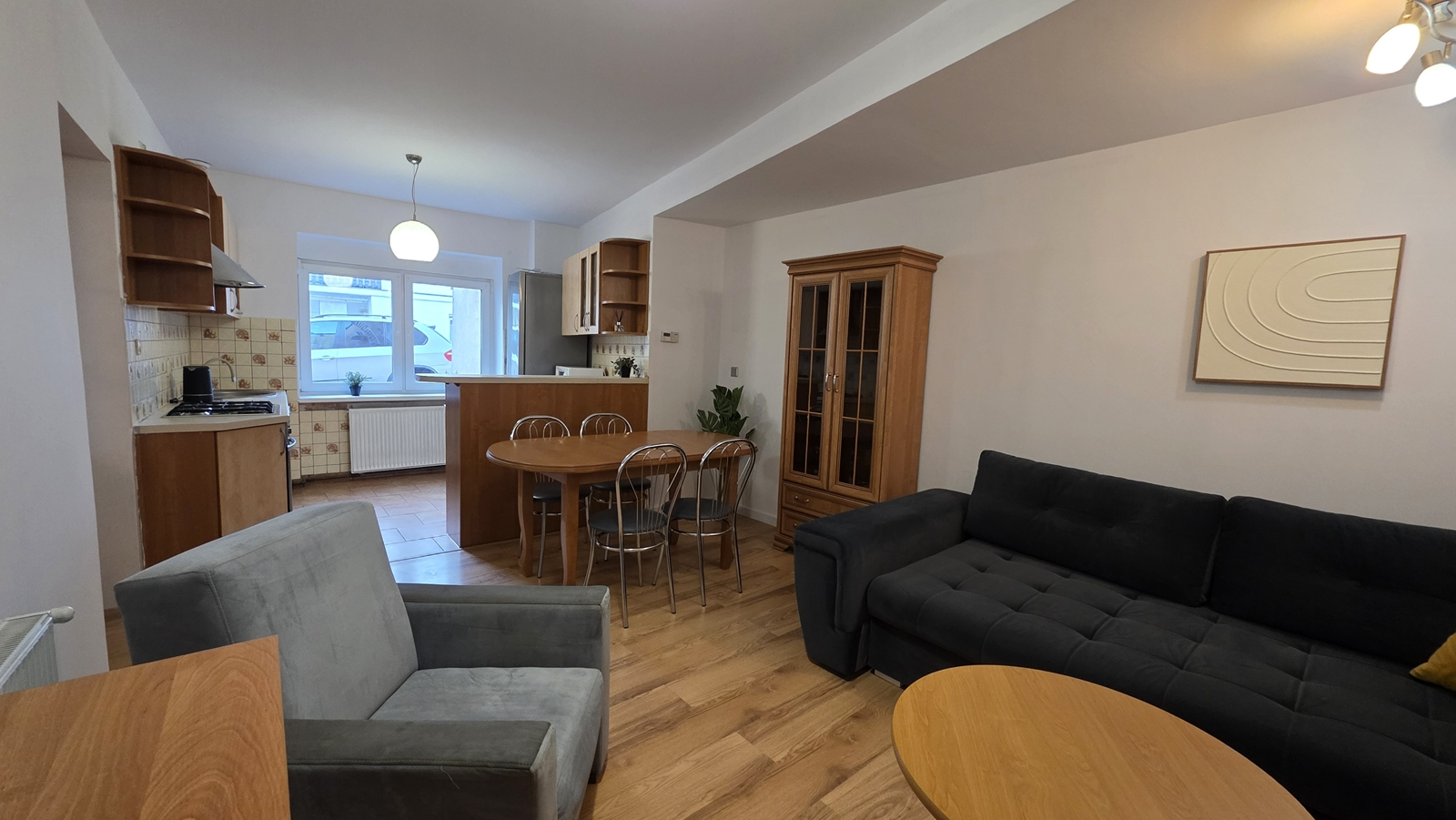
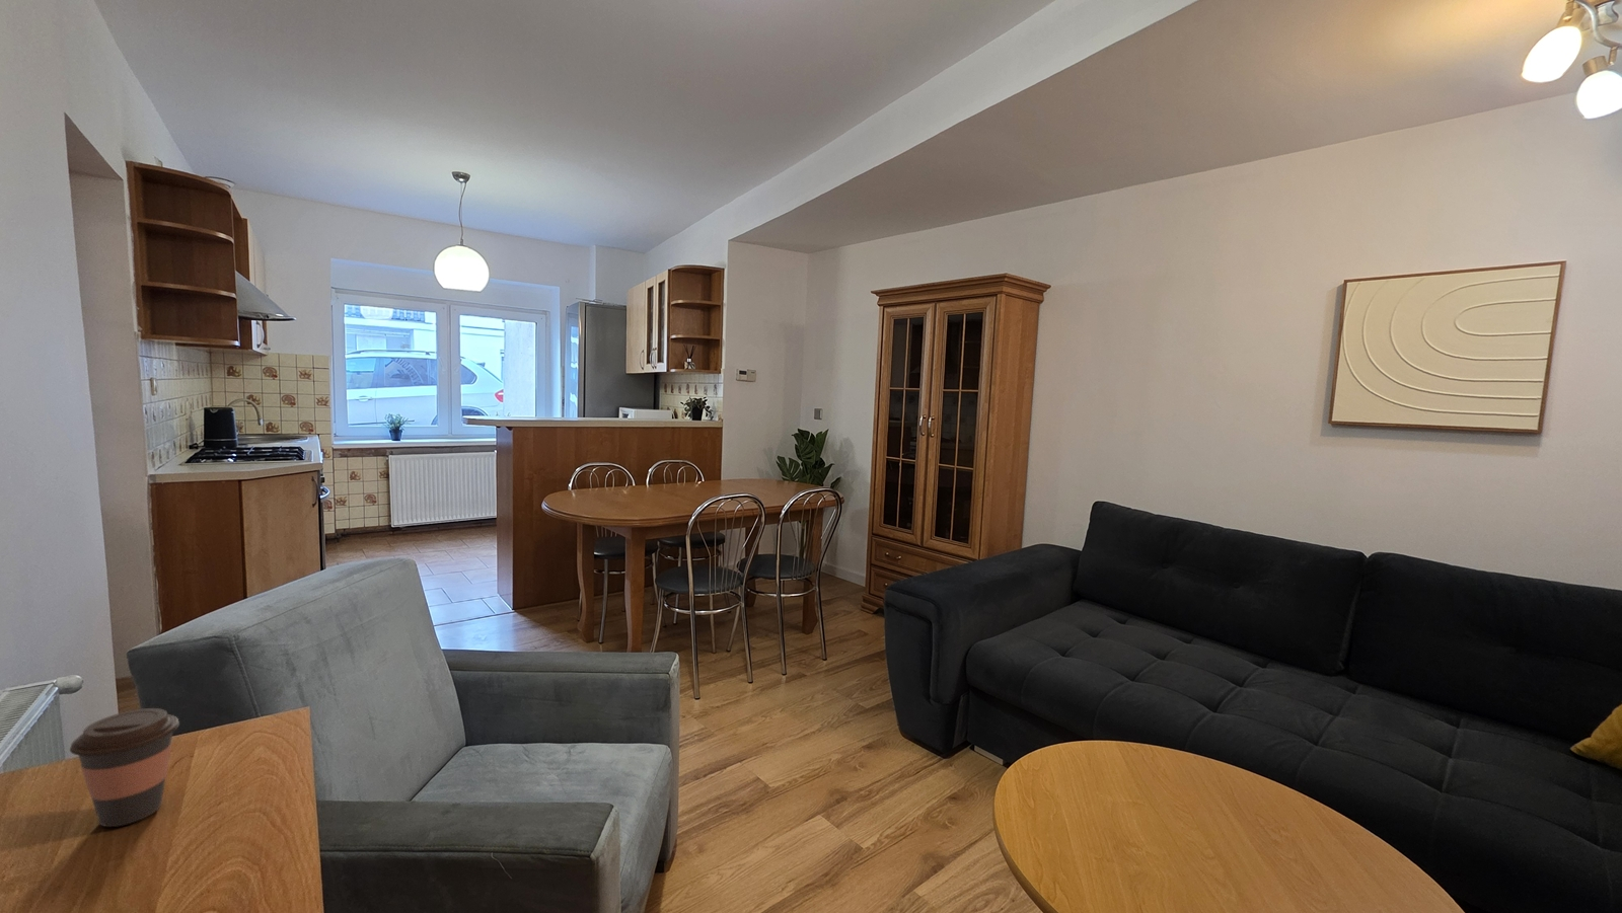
+ coffee cup (128, 767)
